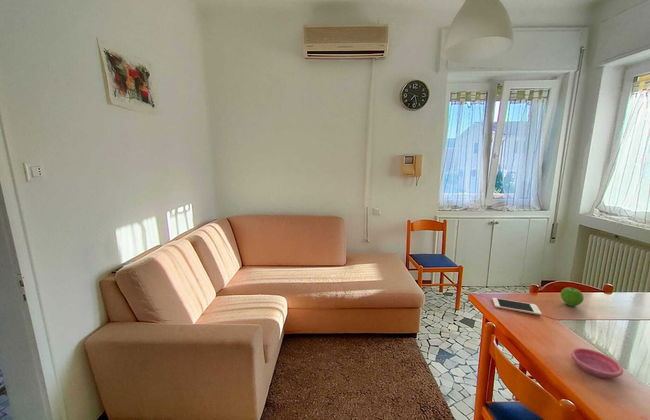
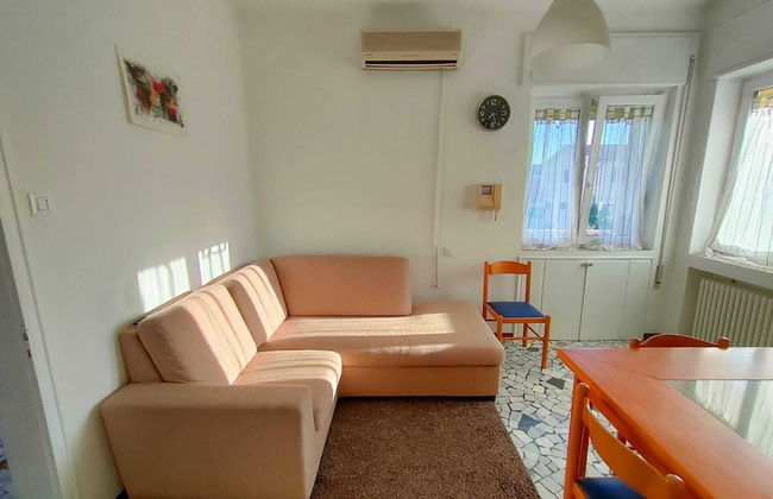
- fruit (571, 297)
- saucer (595, 364)
- cell phone (515, 306)
